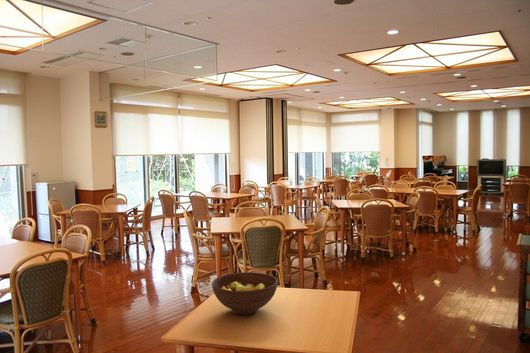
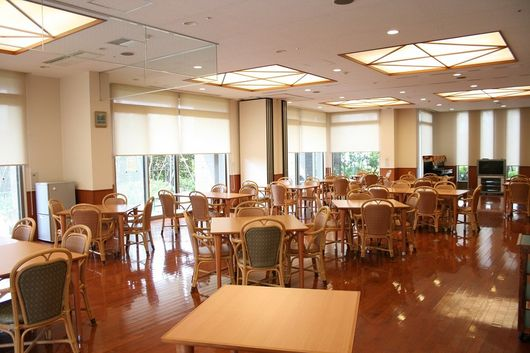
- fruit bowl (245, 295)
